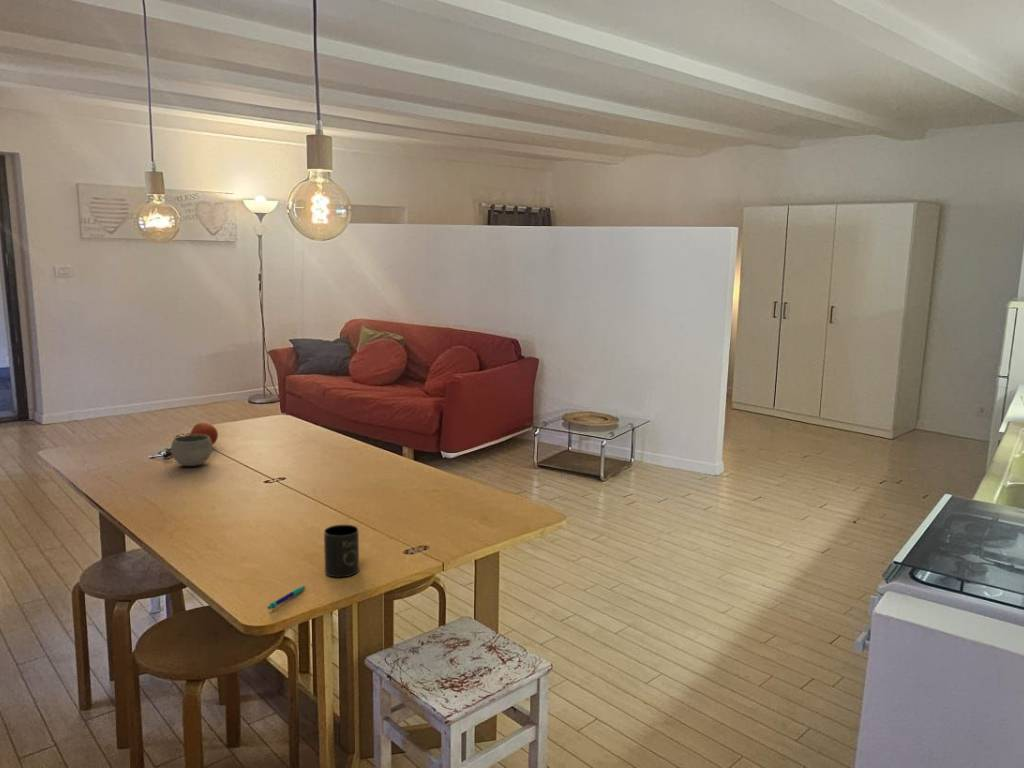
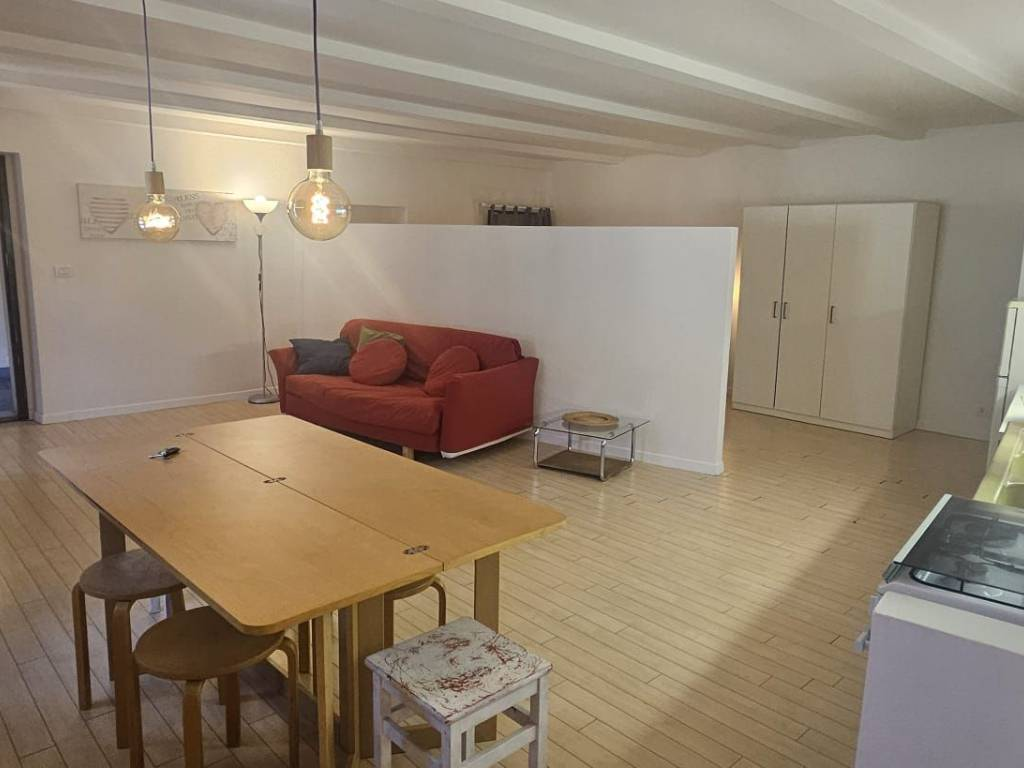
- fruit (203, 434)
- bowl (191, 451)
- pen (288, 596)
- mug (338, 548)
